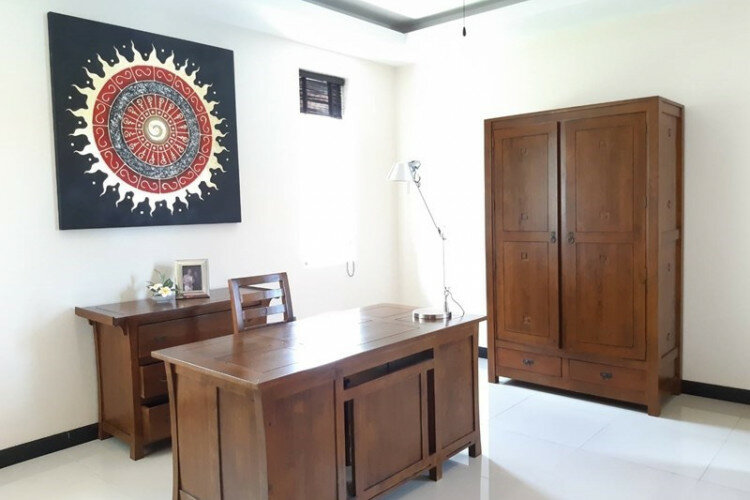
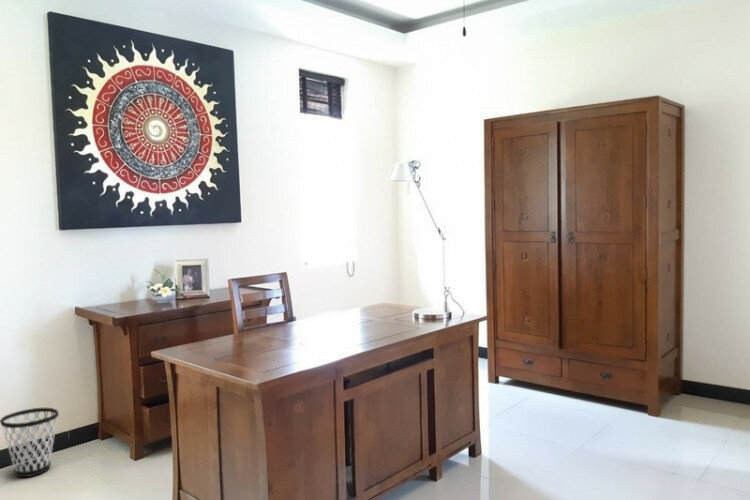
+ wastebasket (32, 443)
